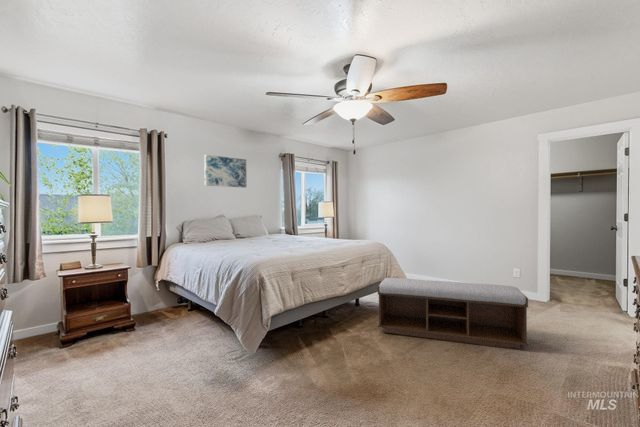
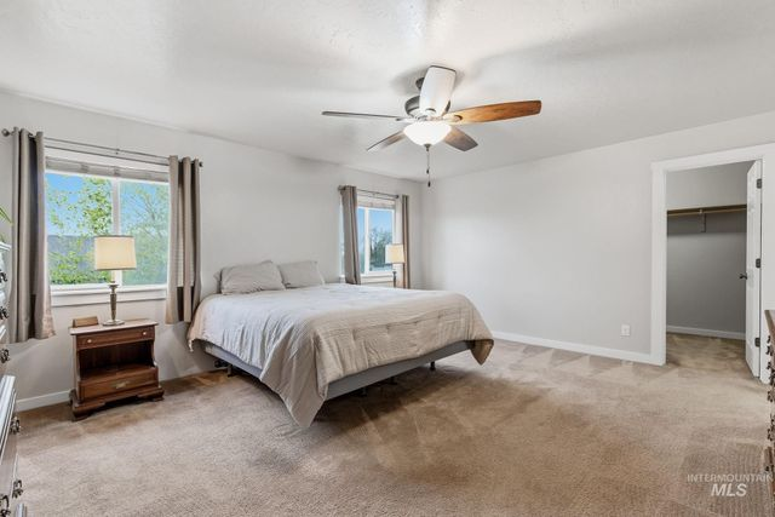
- wall art (226, 171)
- bench (446, 308)
